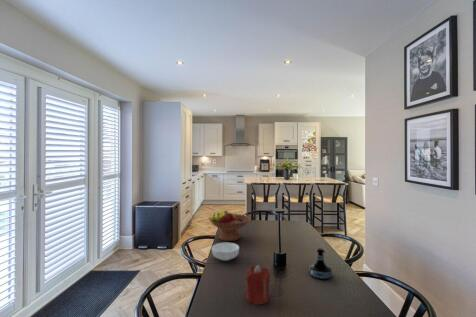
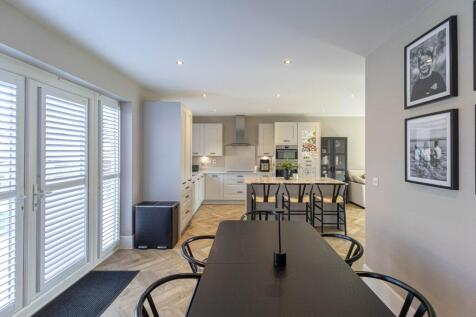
- tequila bottle (320, 262)
- cereal bowl (225, 252)
- fruit bowl (229, 224)
- candle (257, 281)
